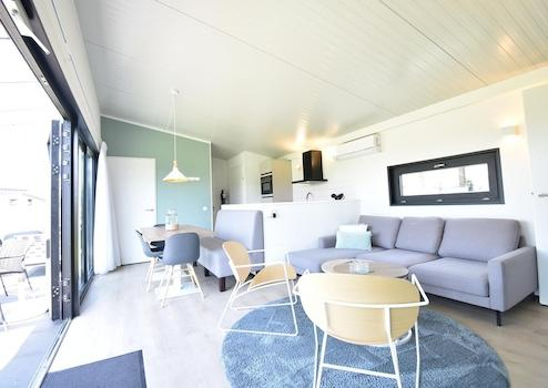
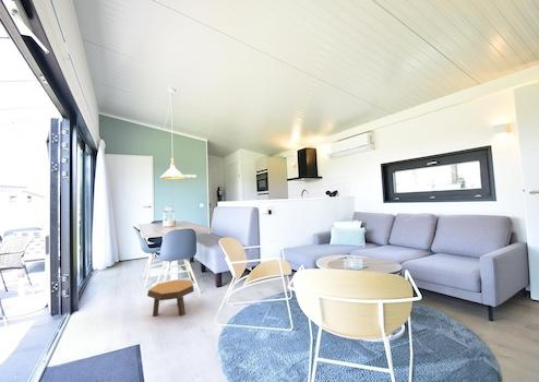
+ footstool (172, 298)
